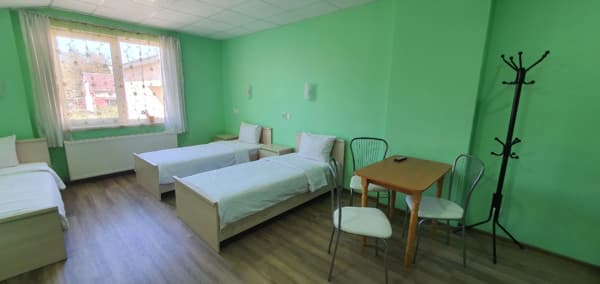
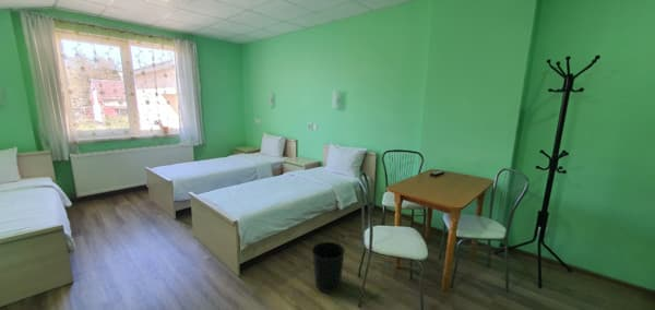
+ wastebasket (327, 266)
